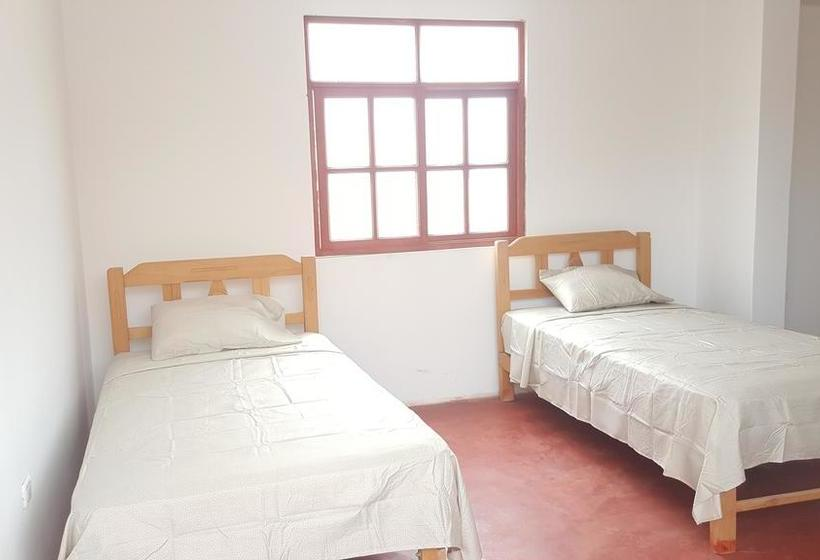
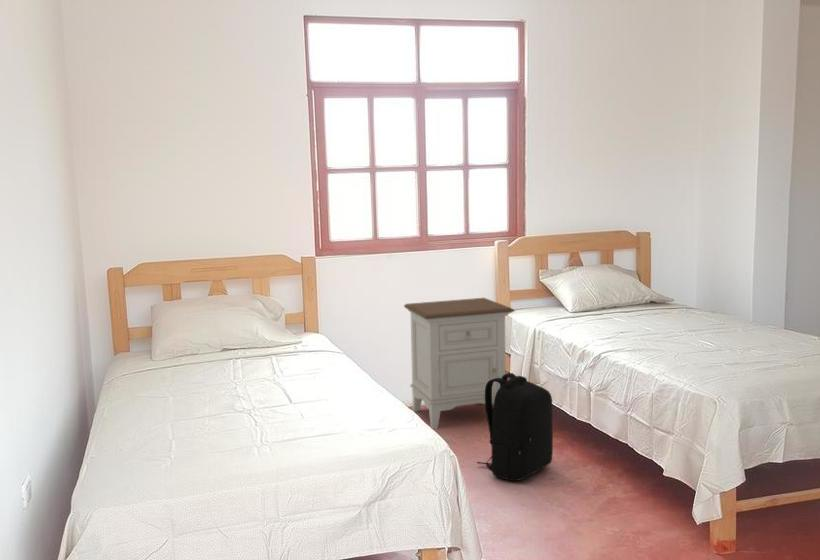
+ backpack (513, 423)
+ nightstand (458, 361)
